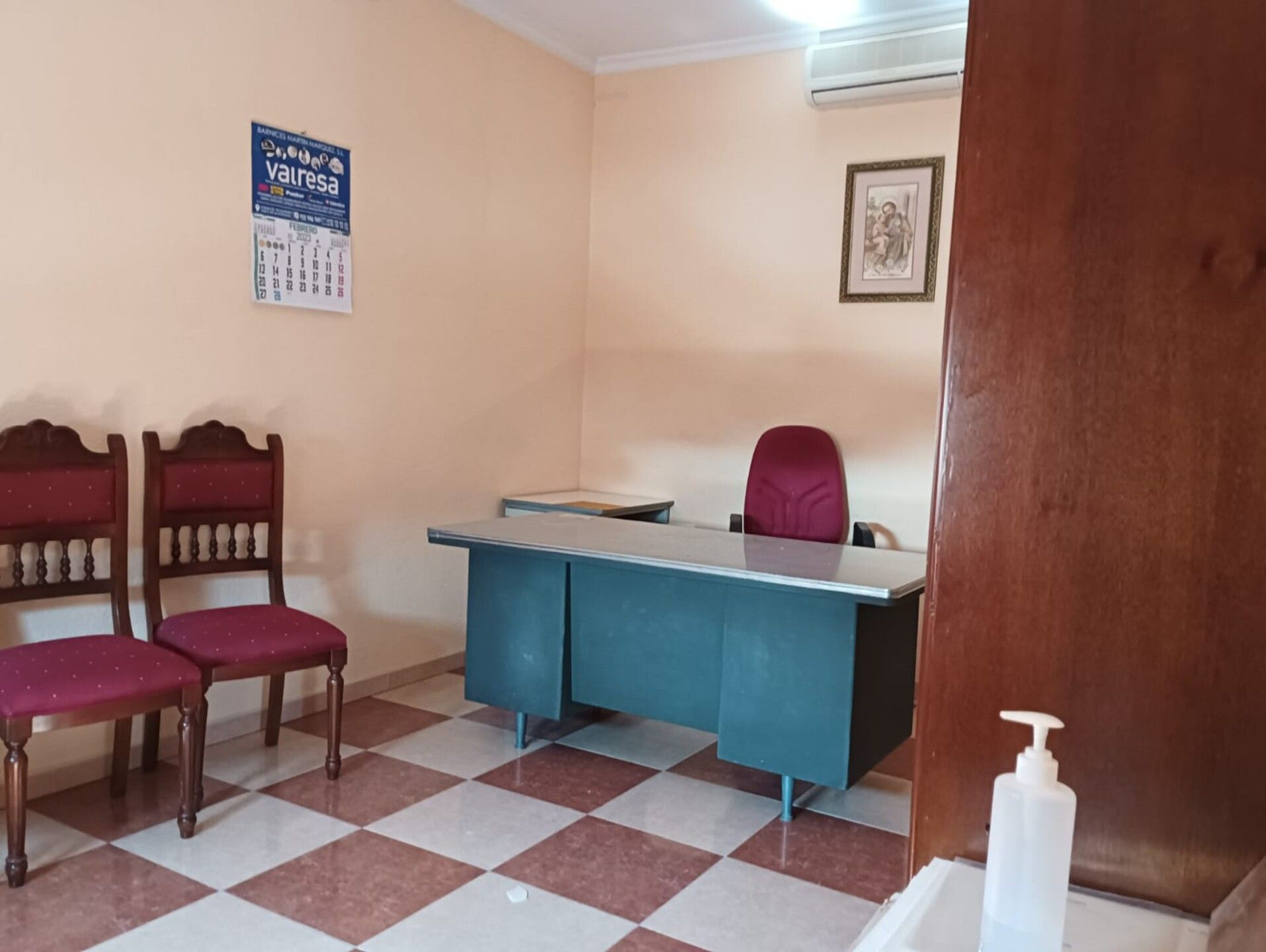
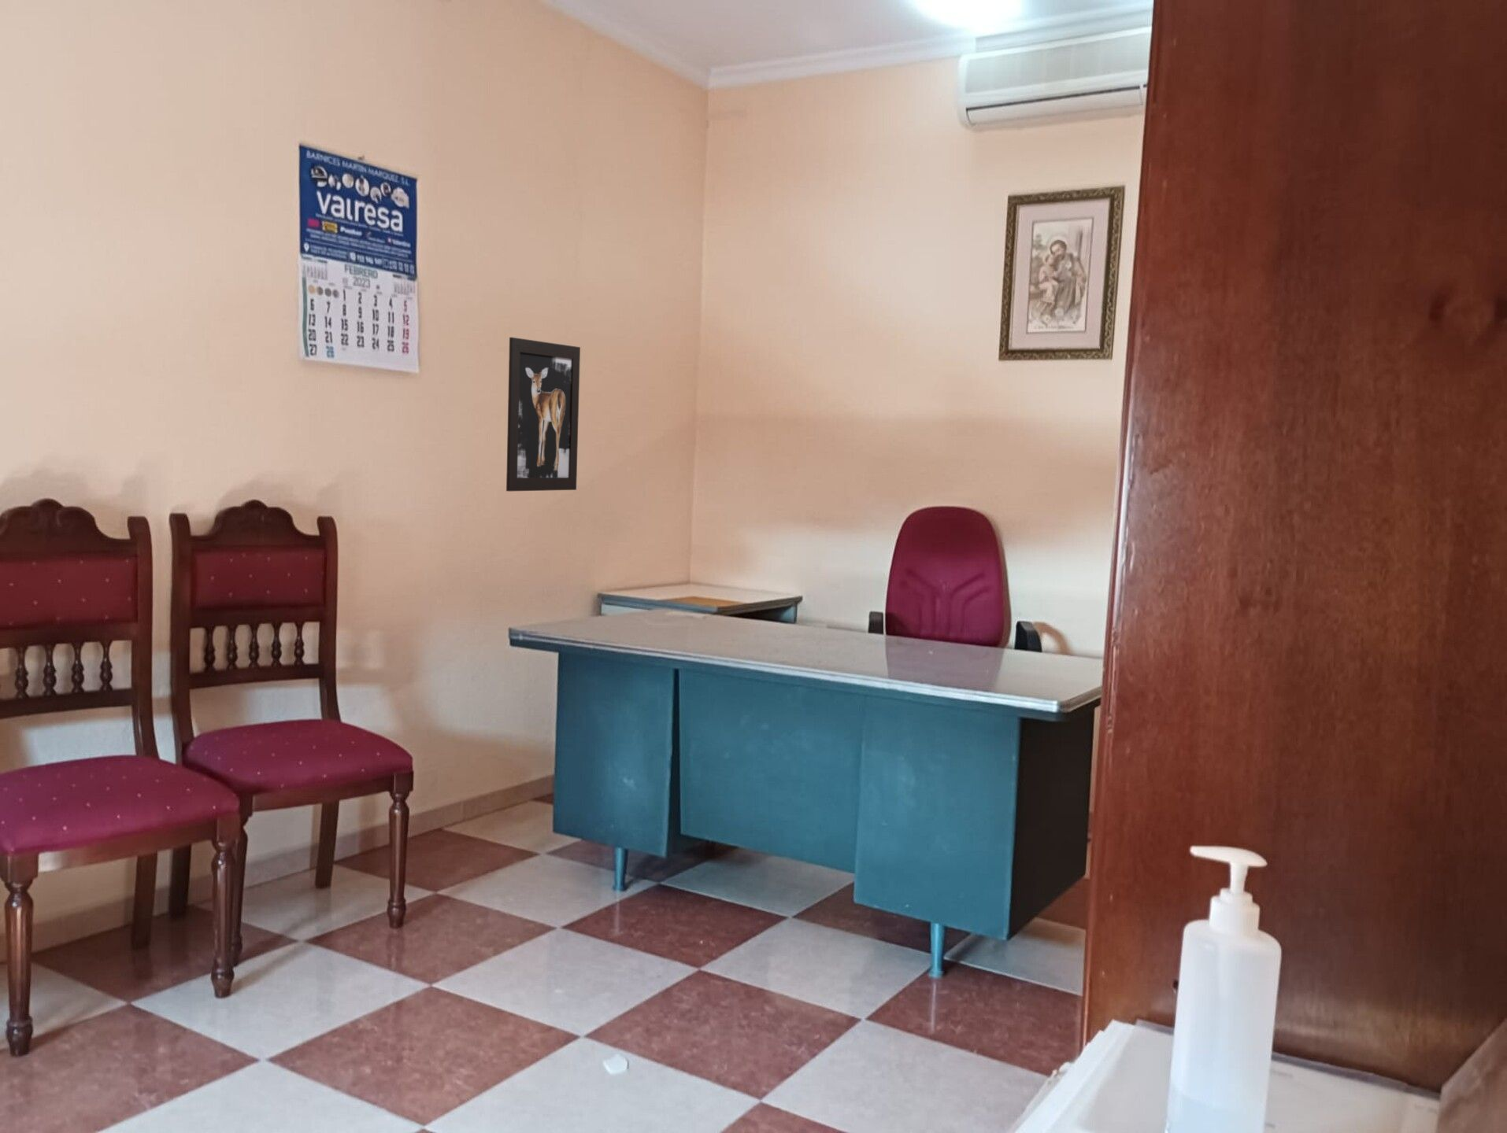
+ wall art (544, 417)
